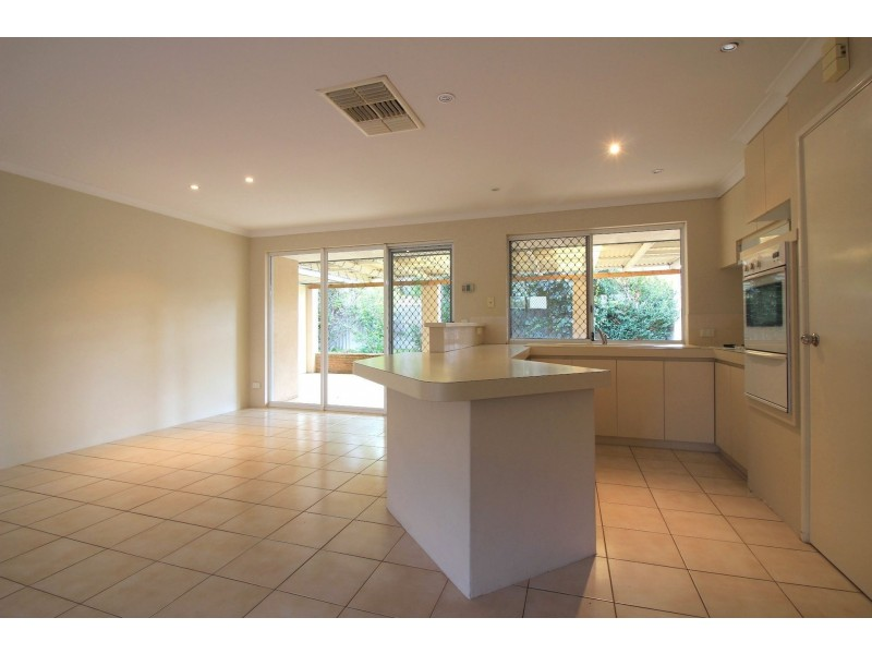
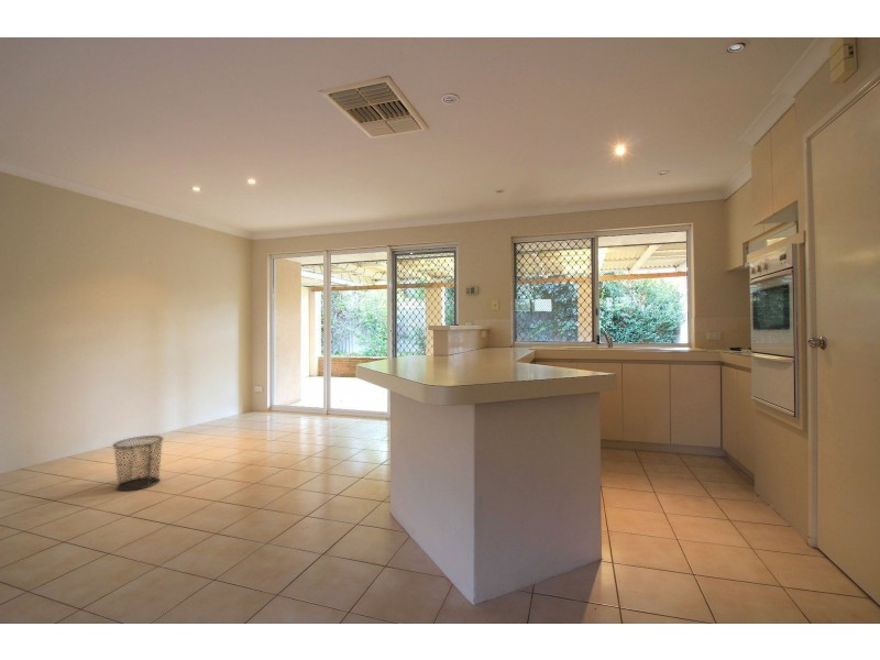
+ waste bin (138, 462)
